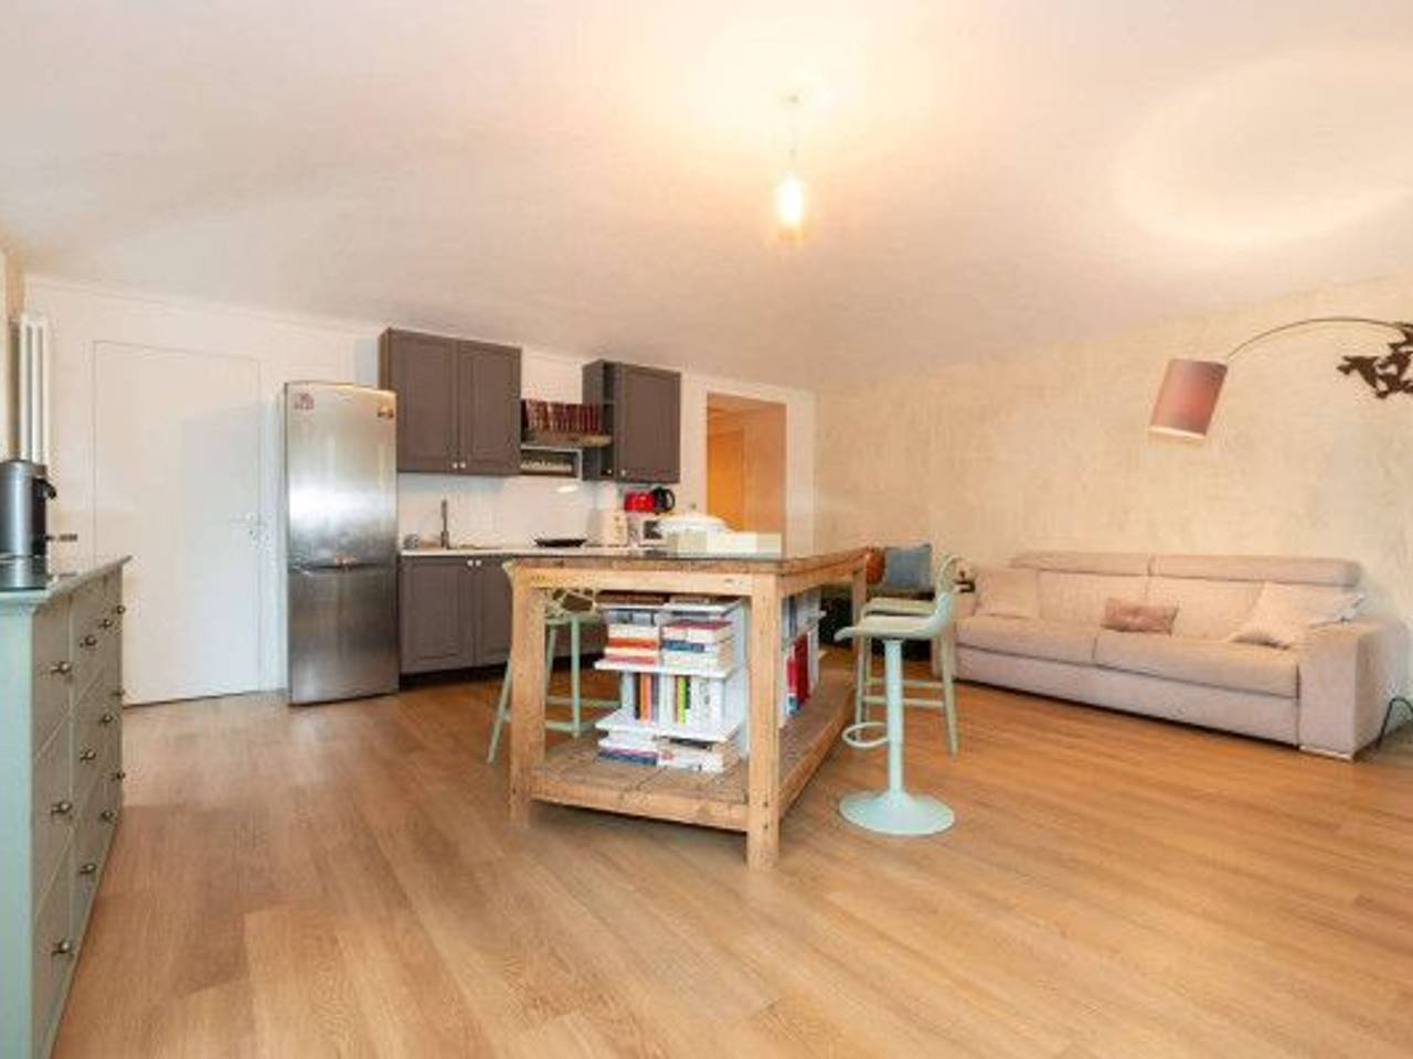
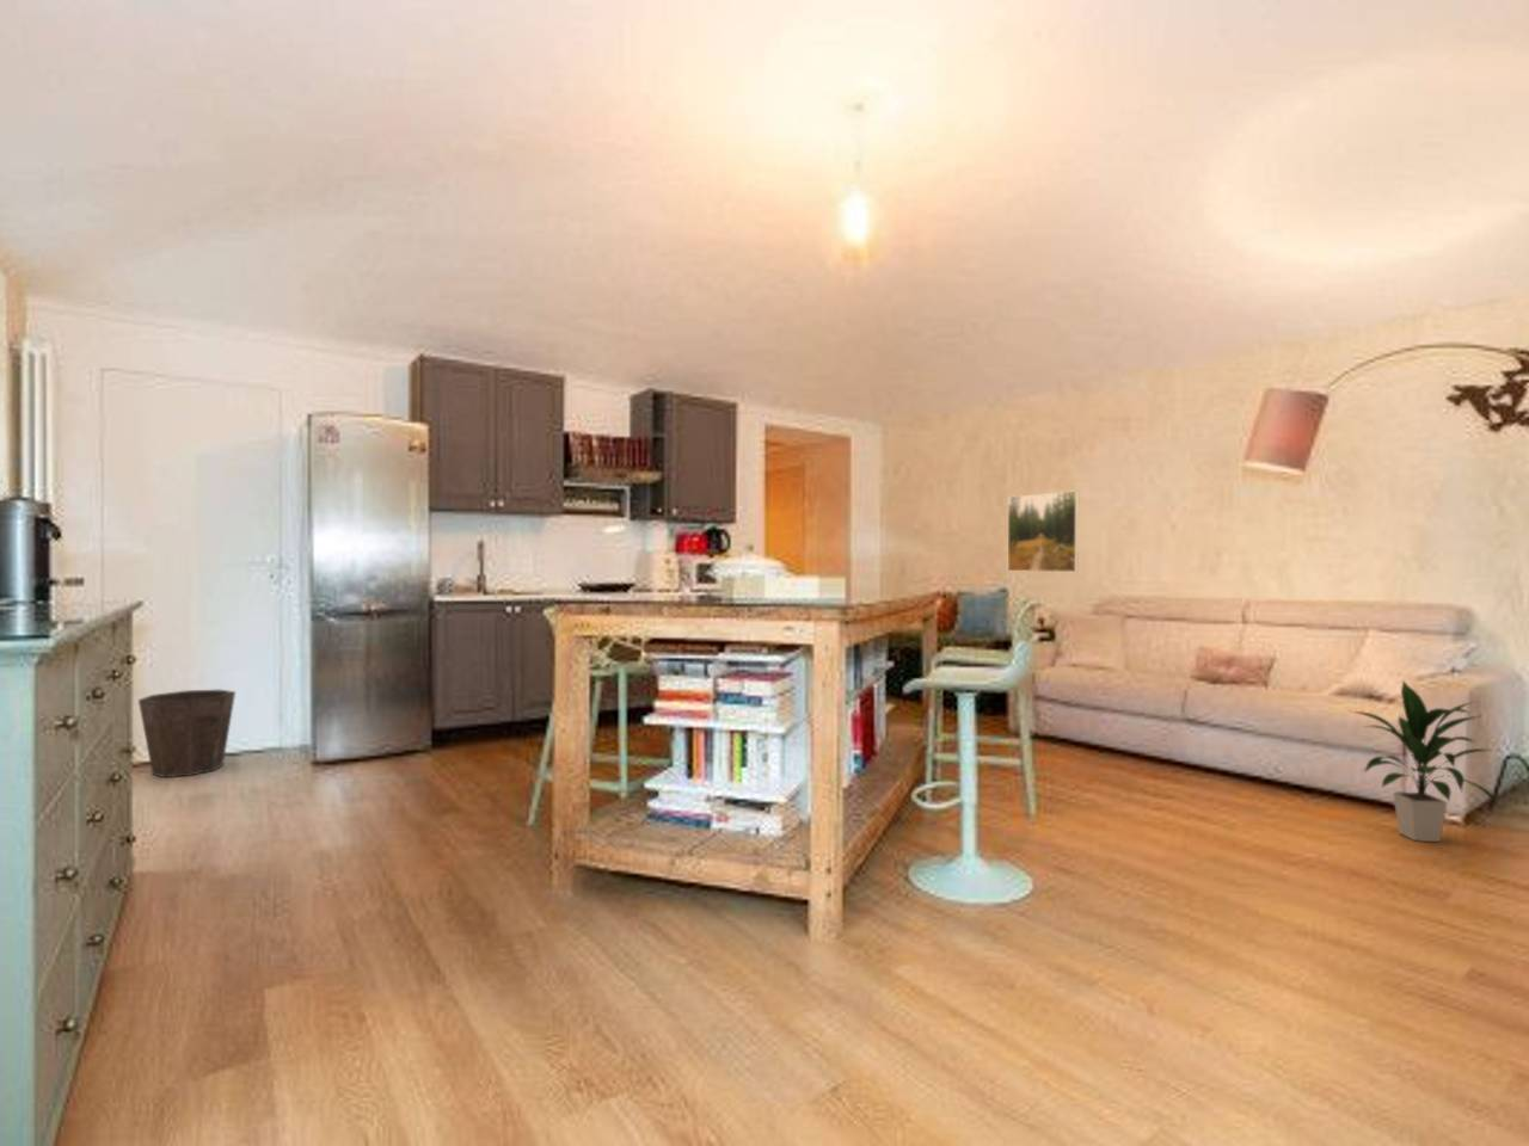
+ indoor plant (1428, 762)
+ waste bin (188, 732)
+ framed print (1041, 532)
